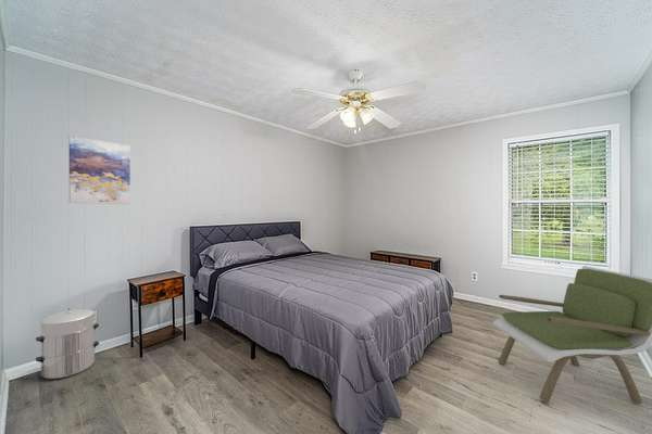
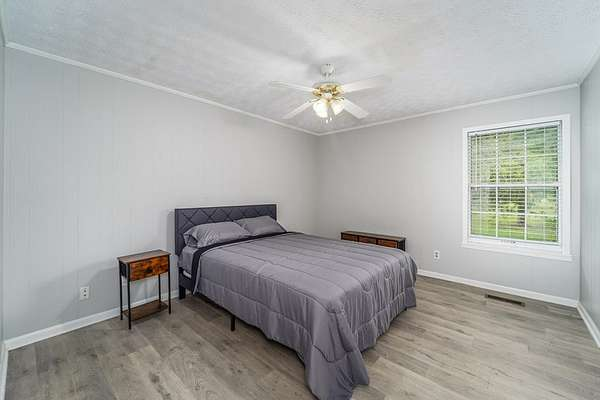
- waste bin (68, 339)
- armchair (568, 327)
- wall art (101, 171)
